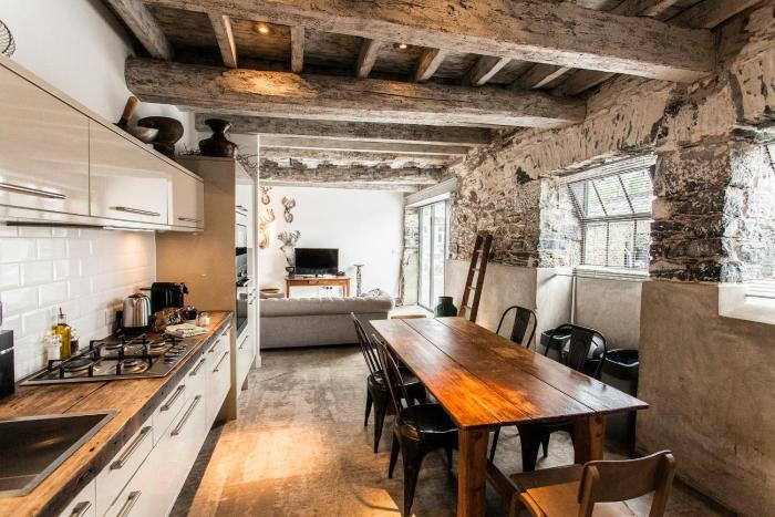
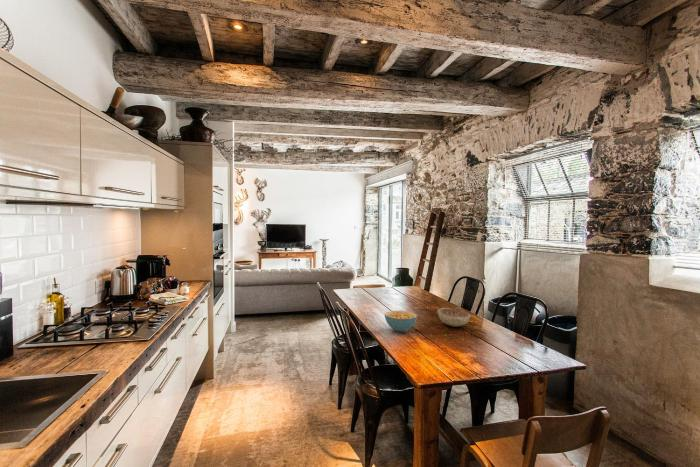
+ decorative bowl (453, 318)
+ cereal bowl (400, 322)
